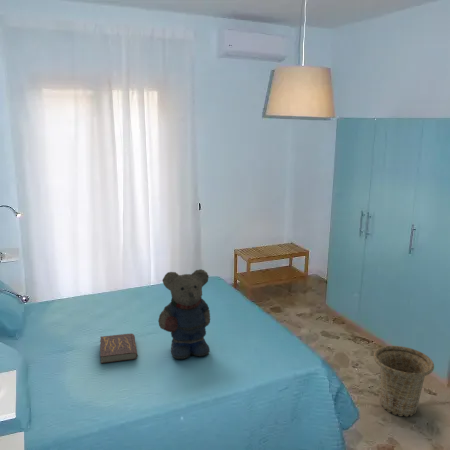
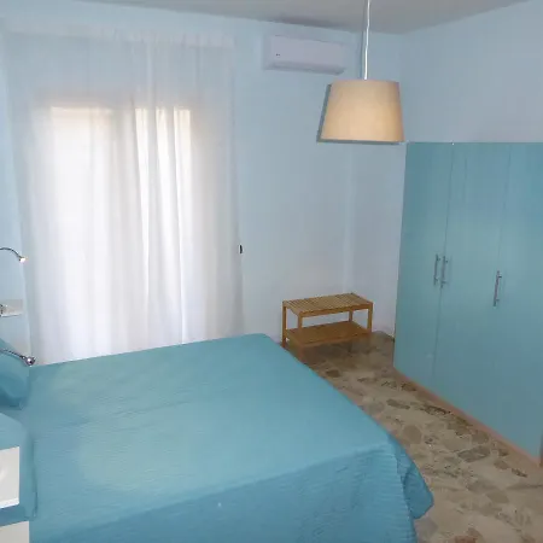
- book (118, 347)
- teddy bear (185, 311)
- basket (400, 382)
